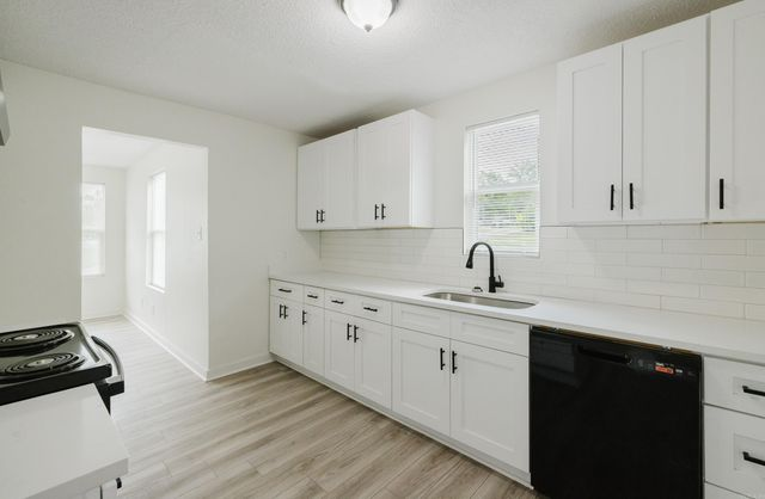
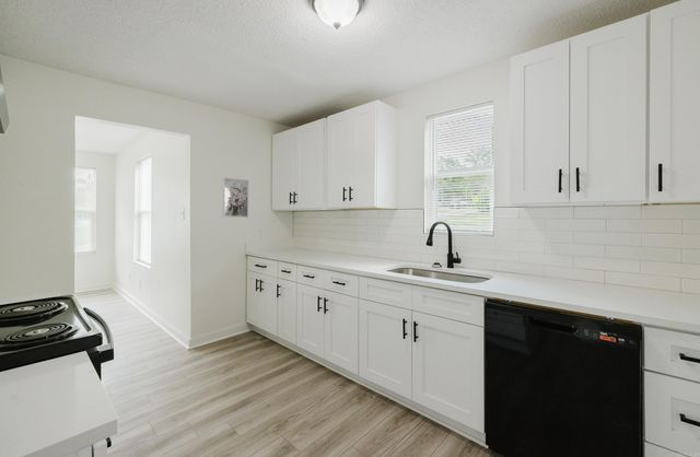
+ wall art (235, 198)
